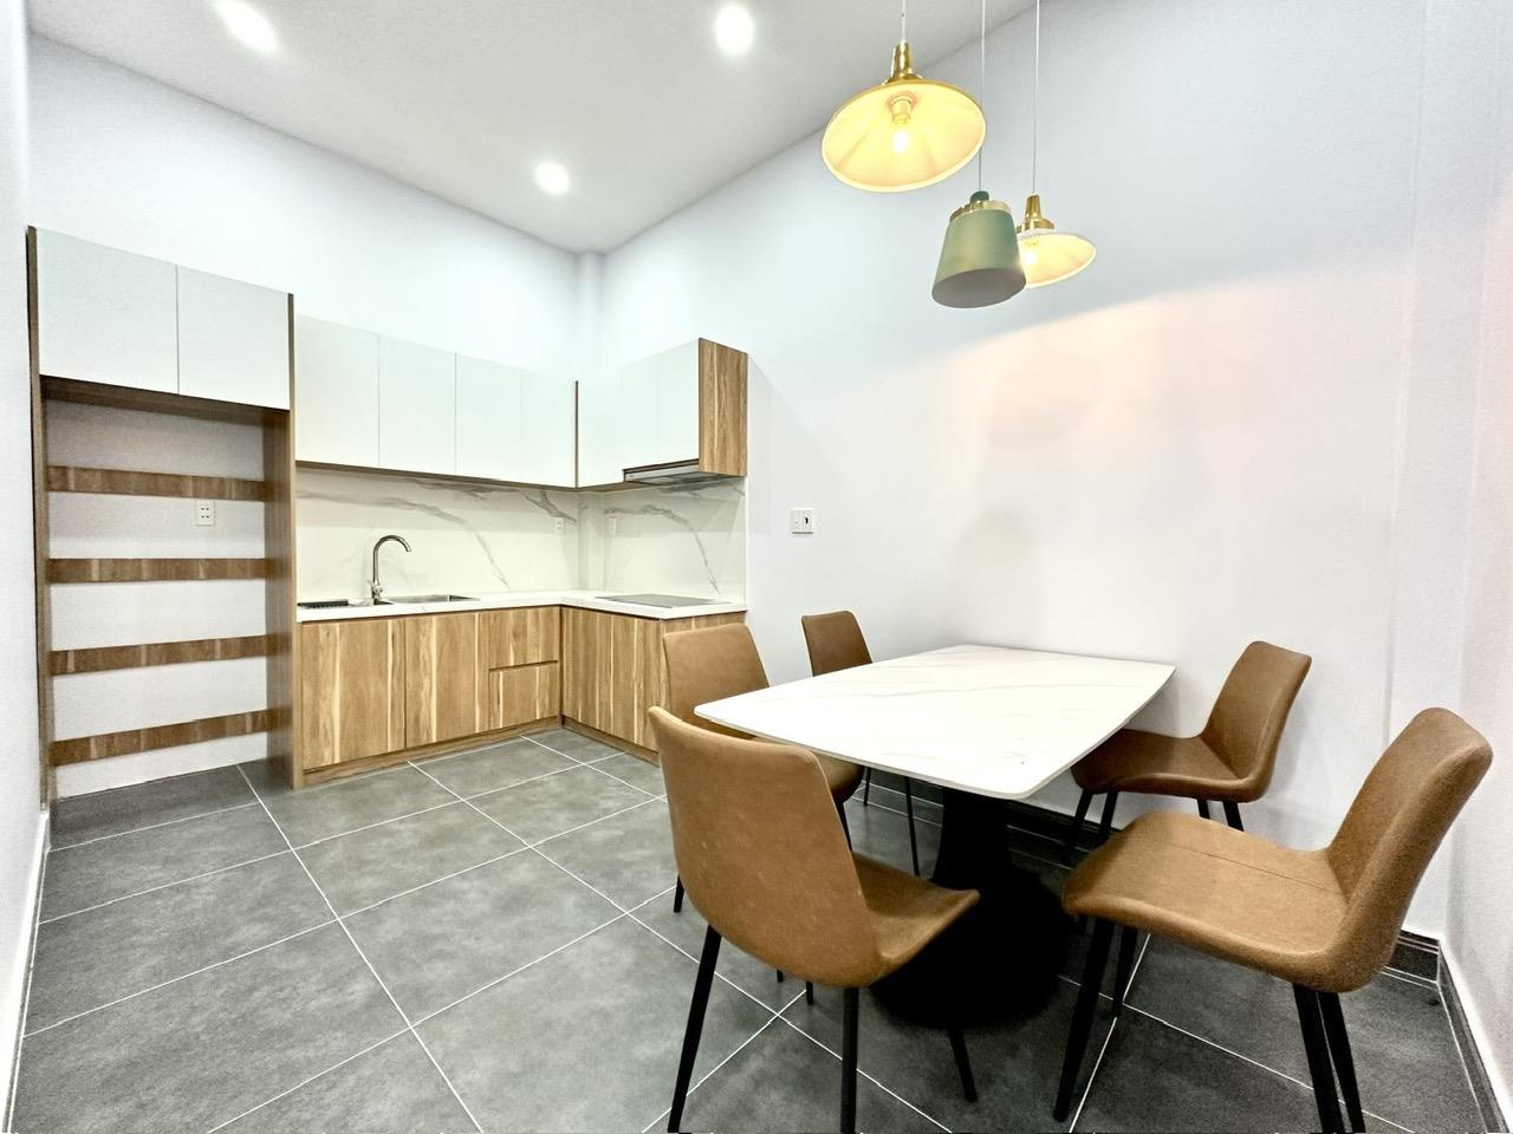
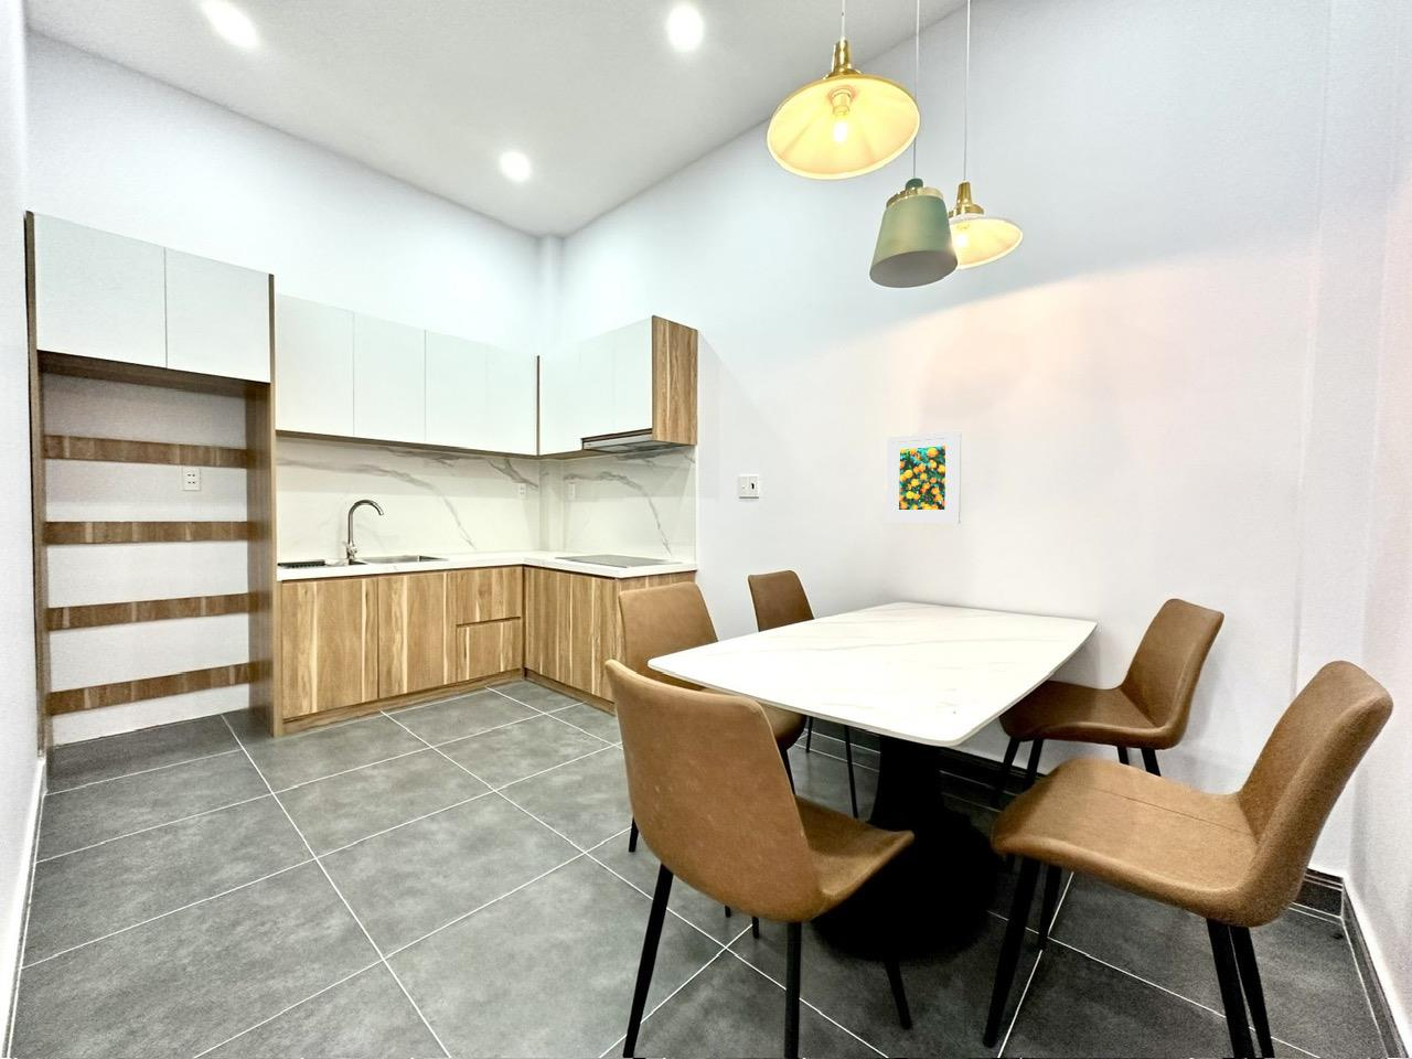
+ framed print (921, 477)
